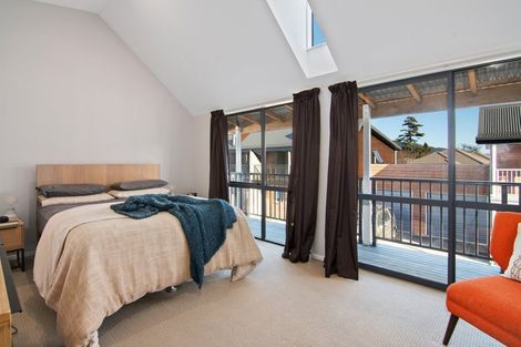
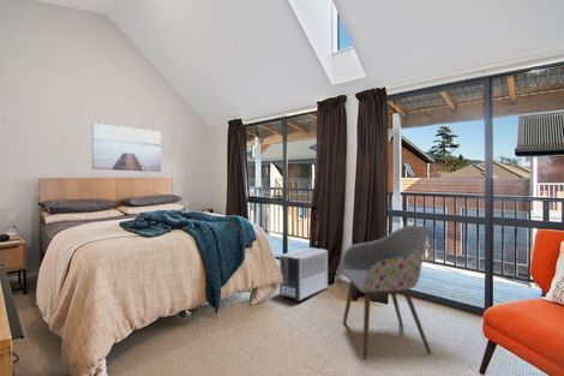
+ air purifier (305, 271)
+ chair (386, 282)
+ wall art (128, 149)
